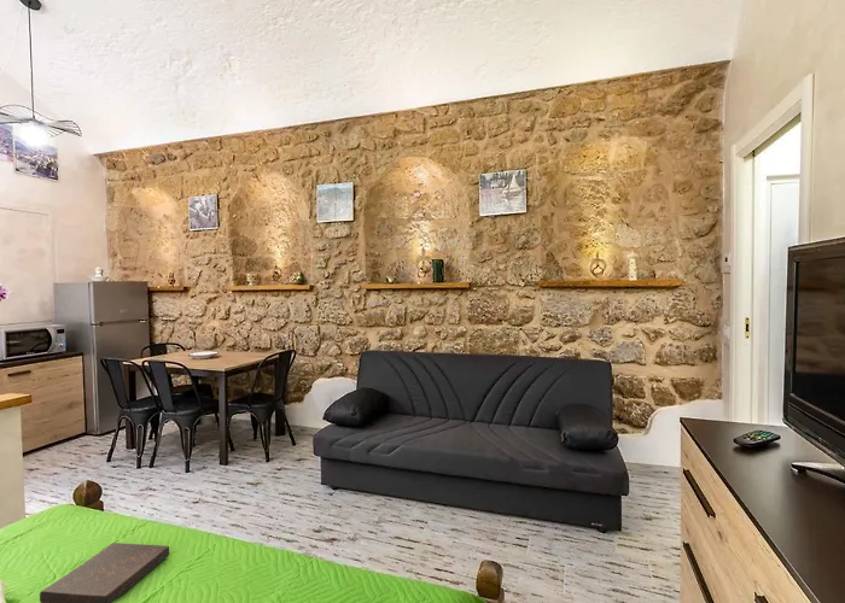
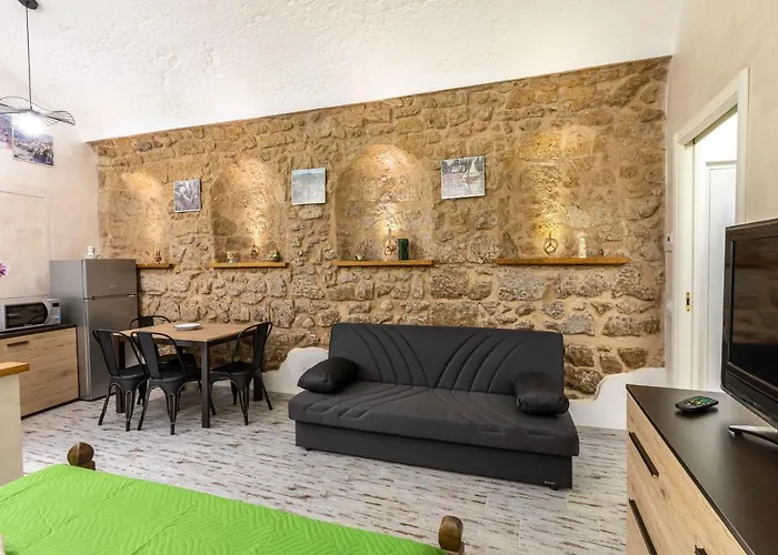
- book (110, 572)
